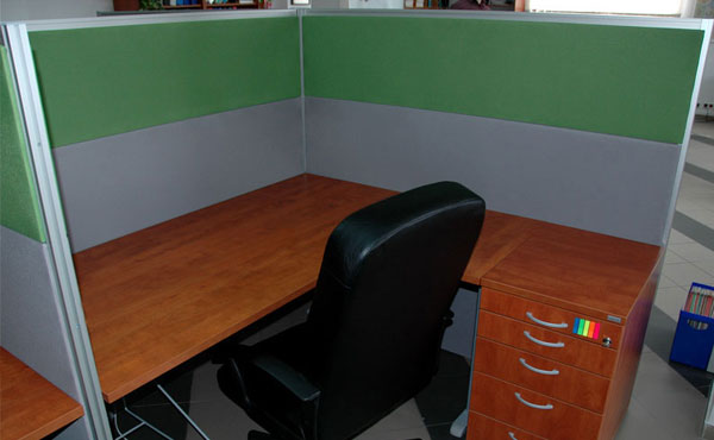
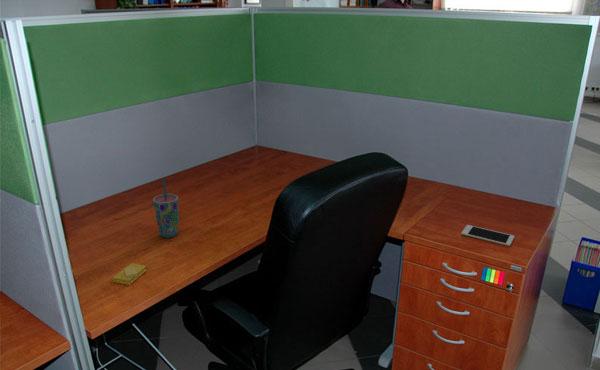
+ cell phone (487, 235)
+ cup (166, 207)
+ sticky notes (129, 272)
